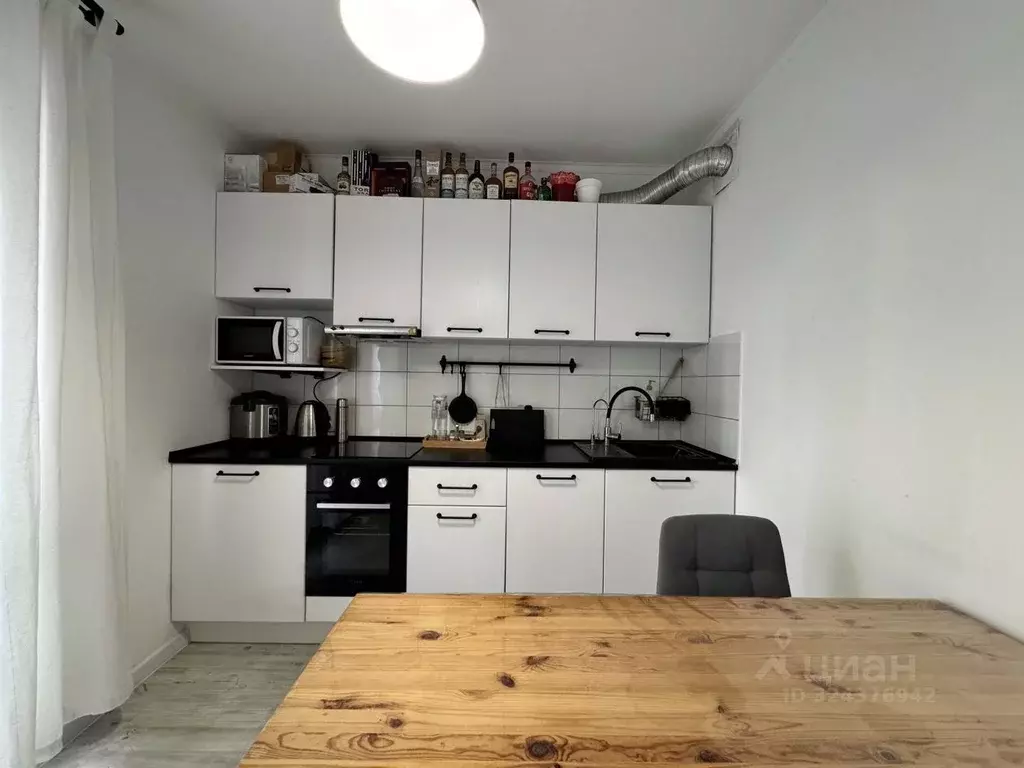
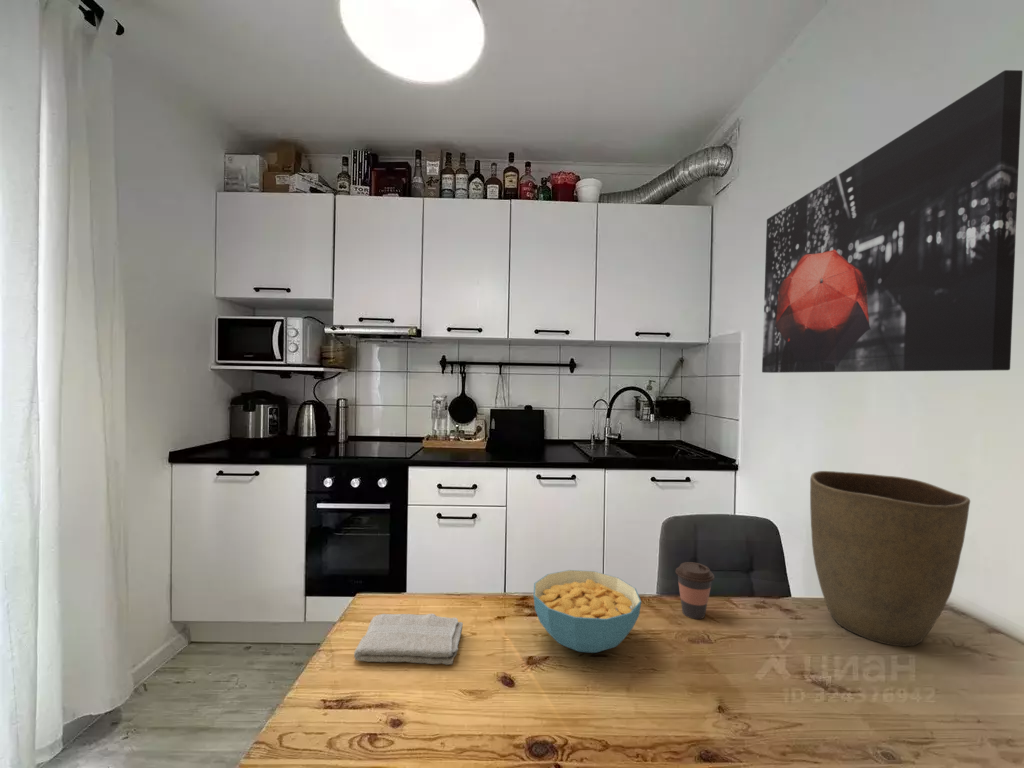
+ cereal bowl (585, 617)
+ vase (881, 555)
+ washcloth (411, 637)
+ wall art (849, 270)
+ coffee cup (694, 590)
